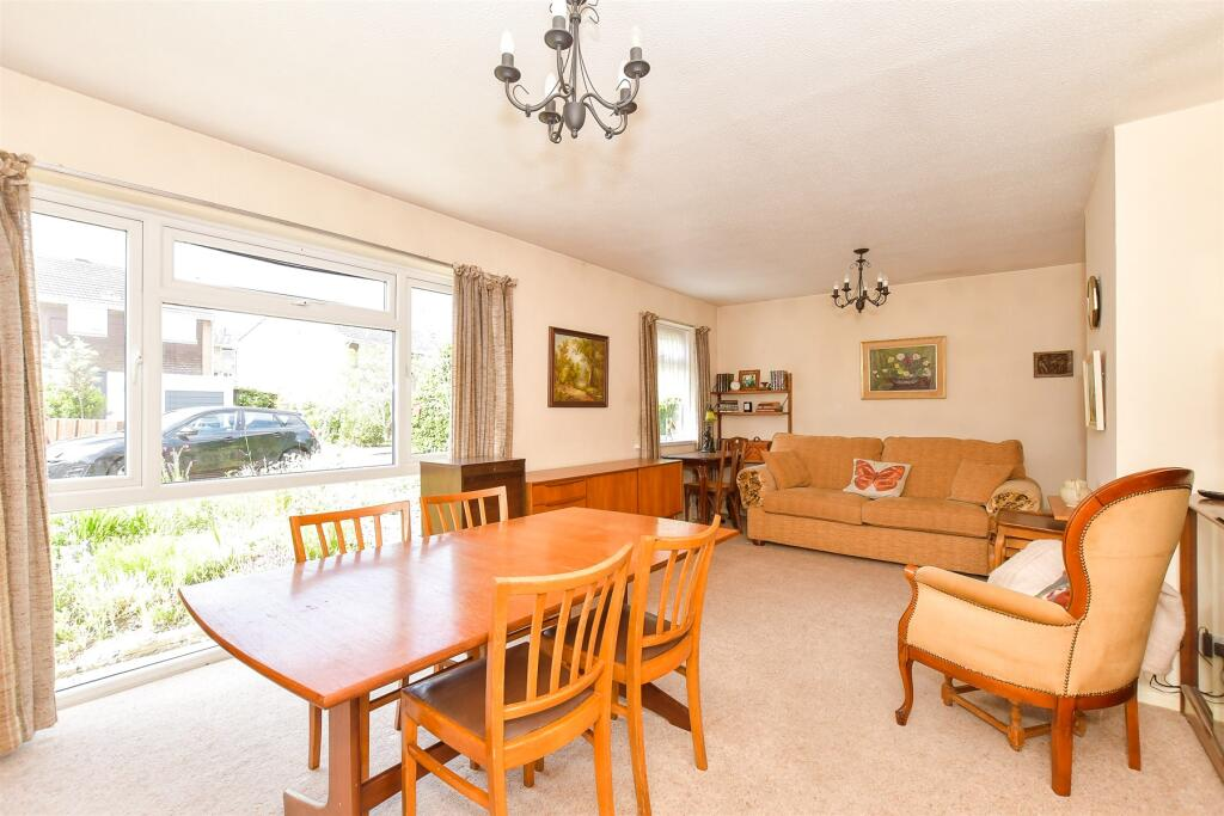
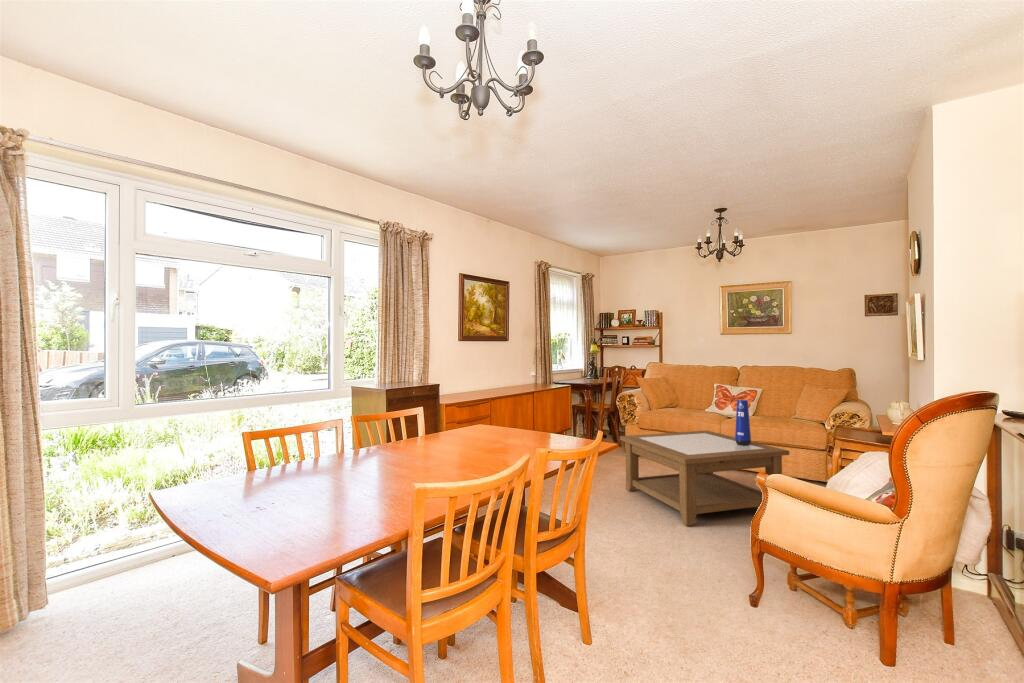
+ coffee table (698, 472)
+ vase (742, 422)
